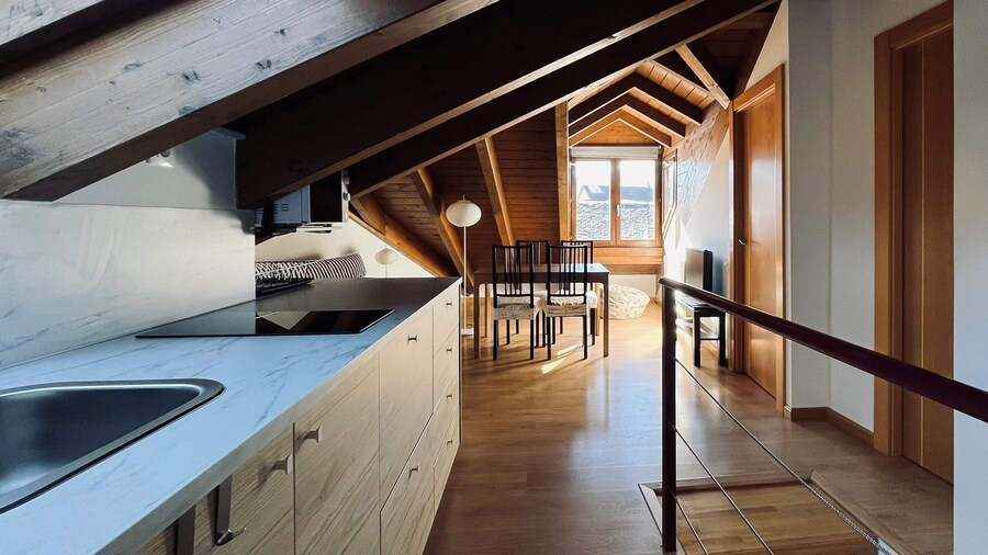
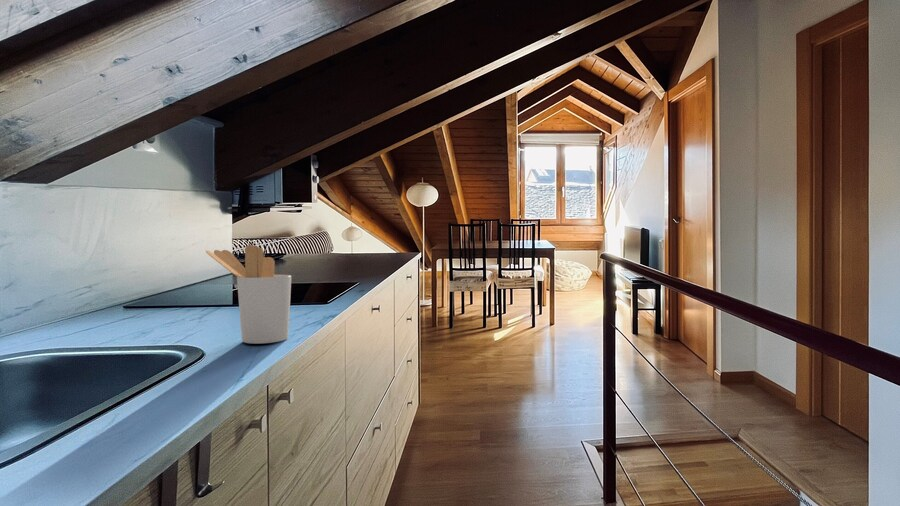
+ utensil holder (250, 292)
